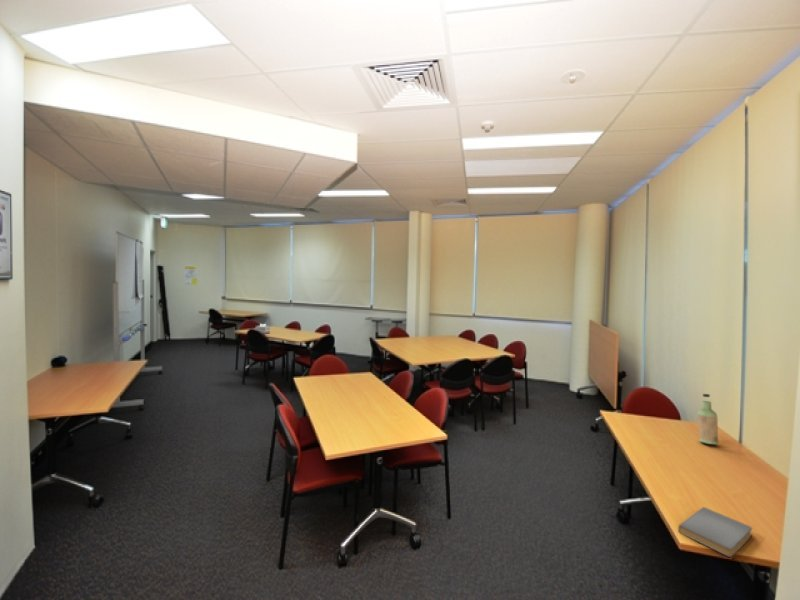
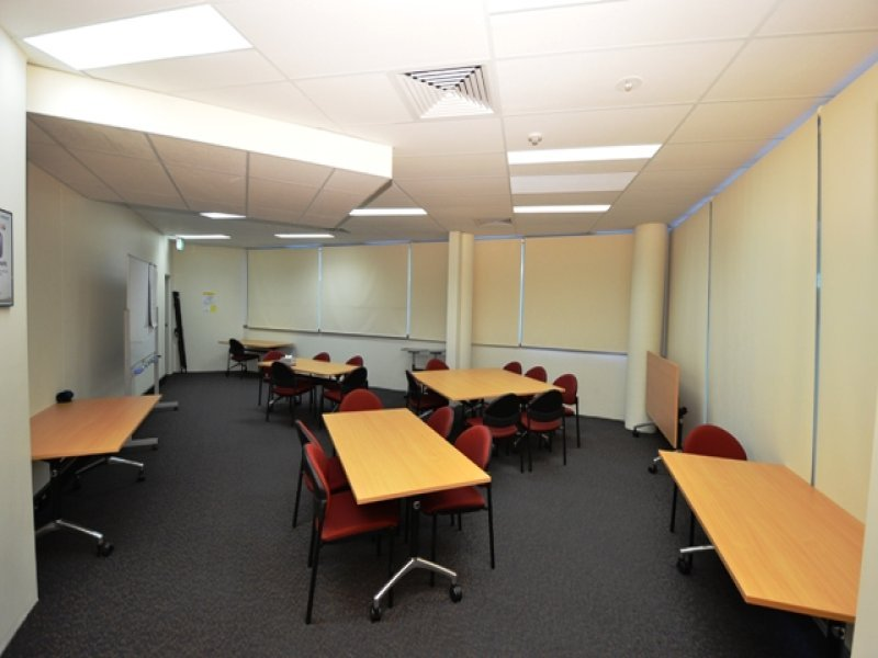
- bottle (708, 419)
- book (715, 529)
